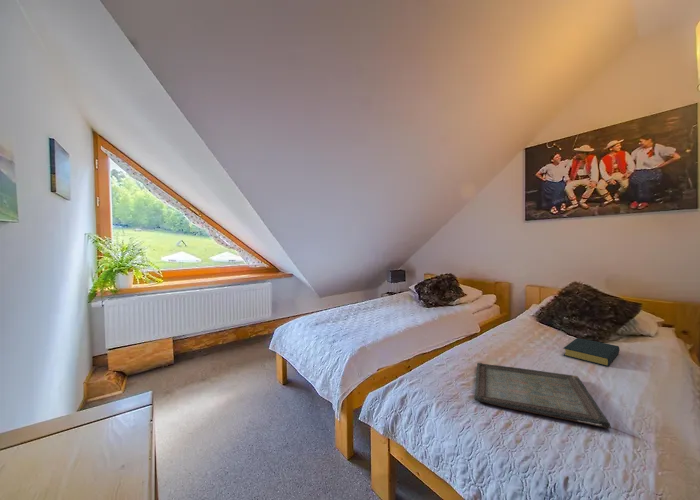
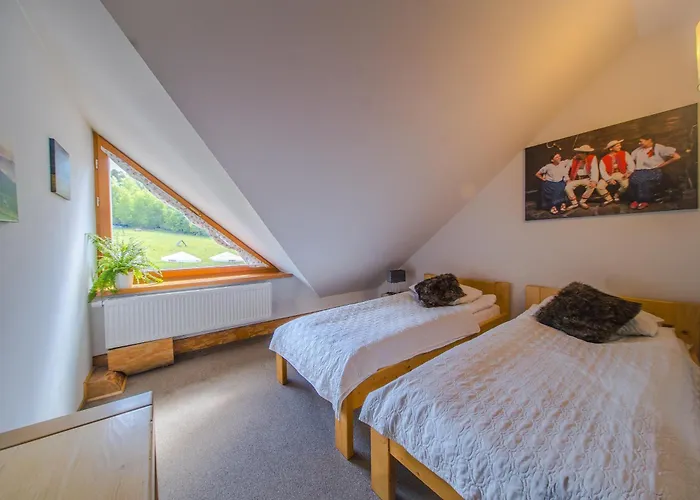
- serving tray (529, 387)
- hardback book (591, 350)
